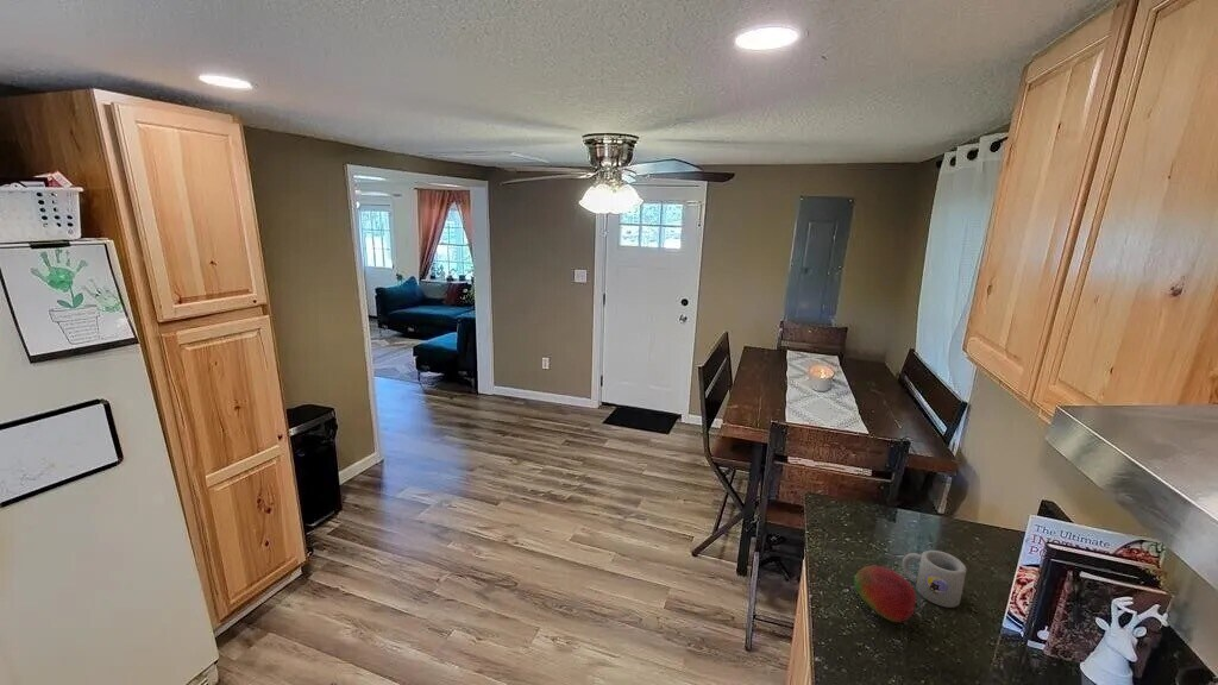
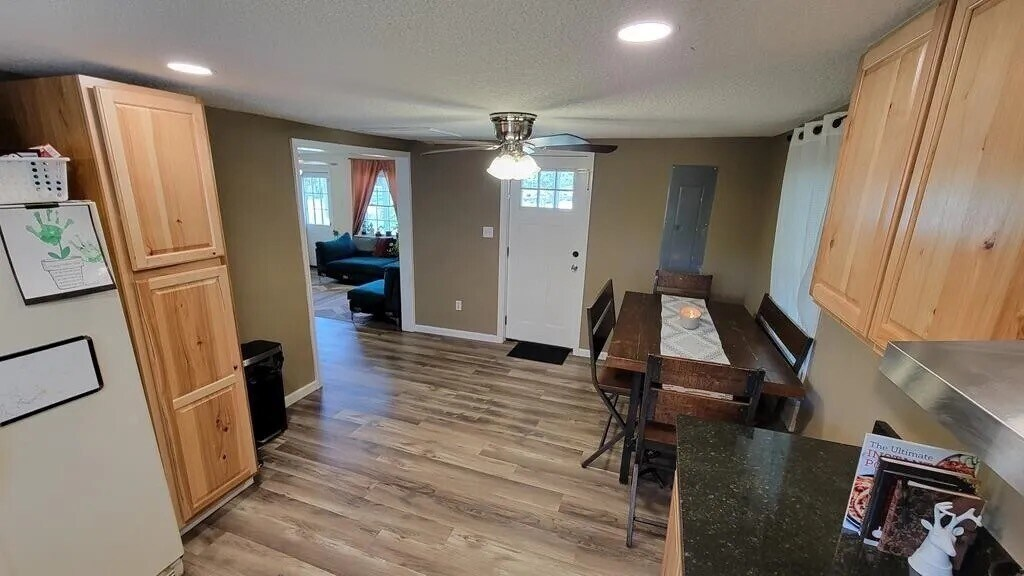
- fruit (885, 591)
- mug (931, 573)
